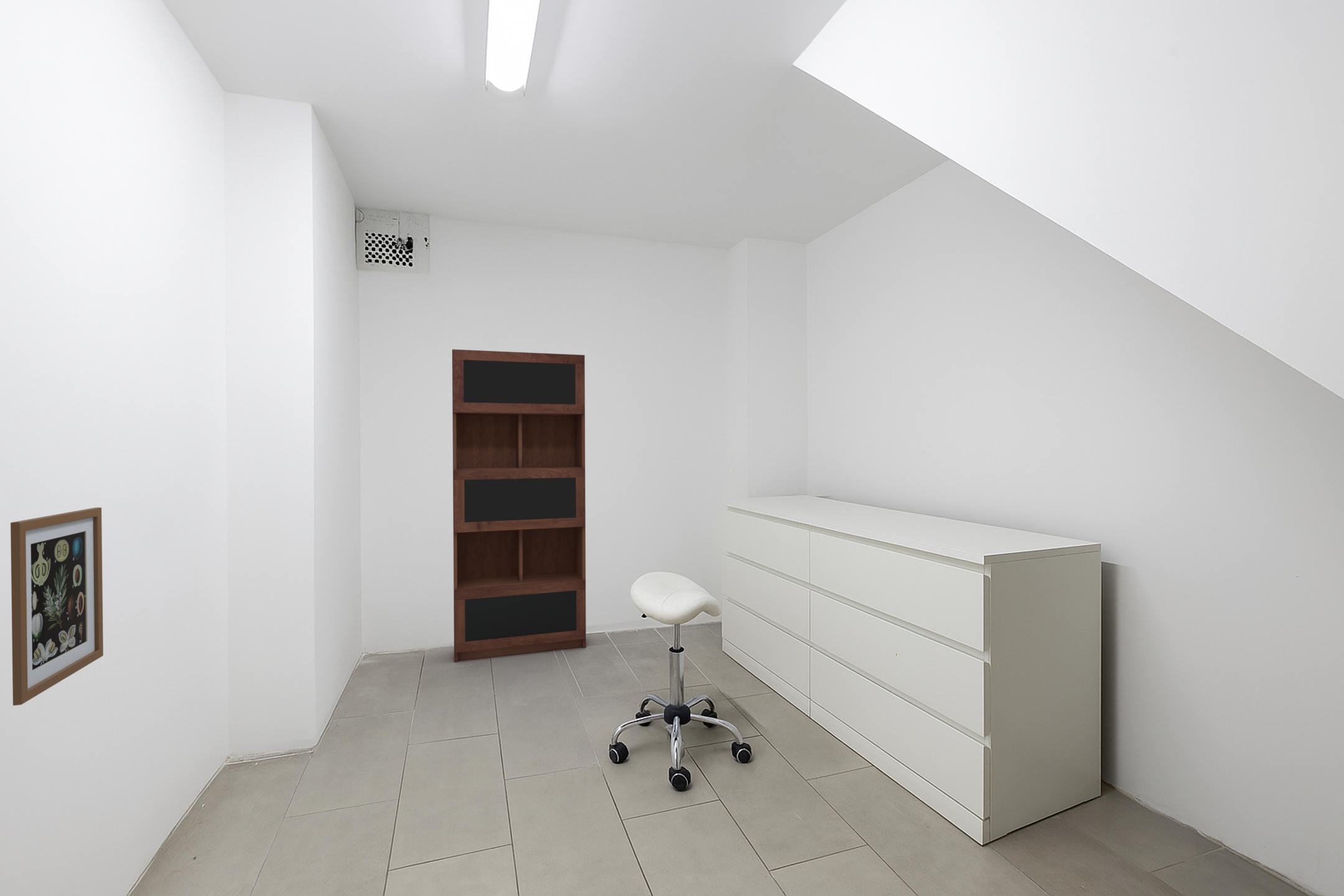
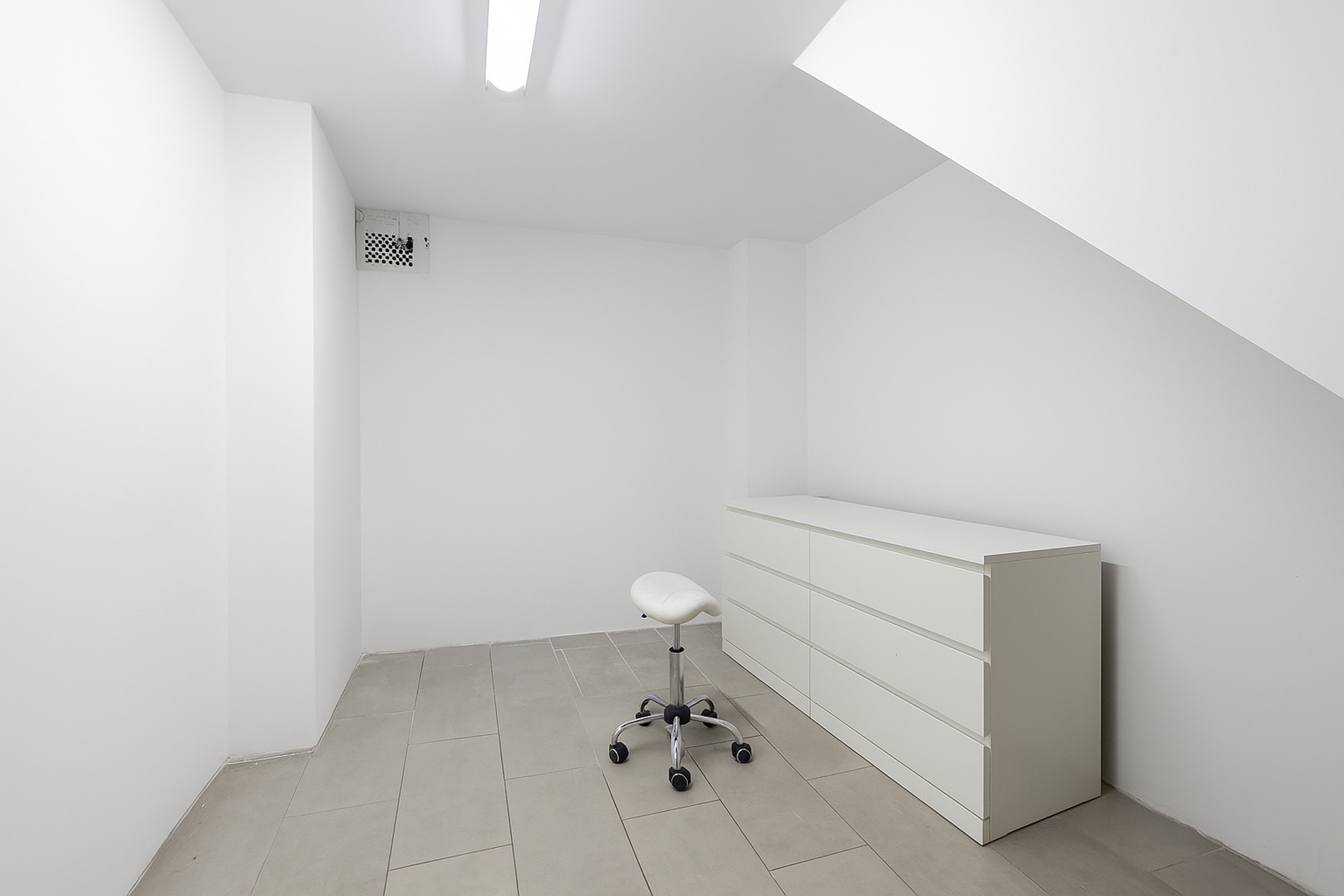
- wall art (62, 596)
- bookcase (520, 502)
